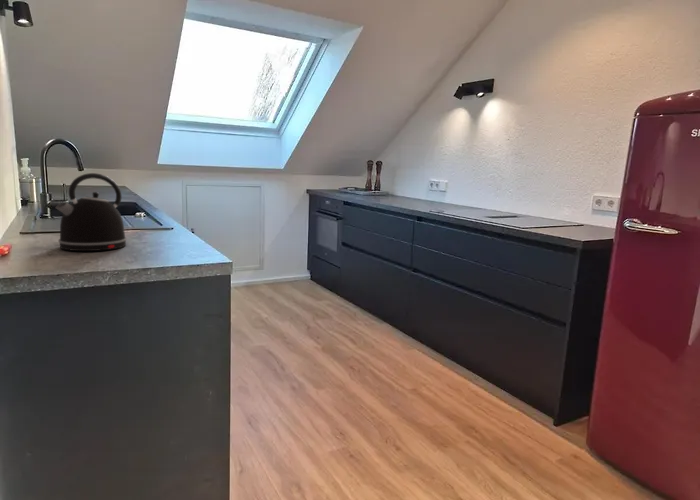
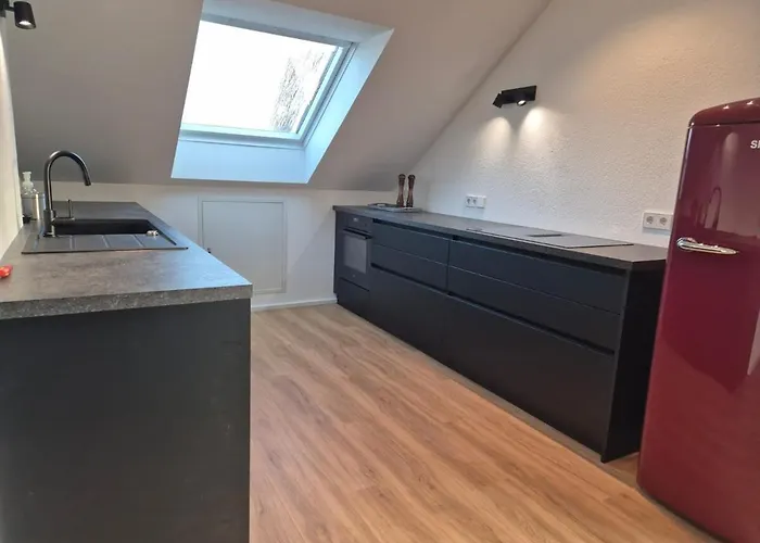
- kettle (92, 209)
